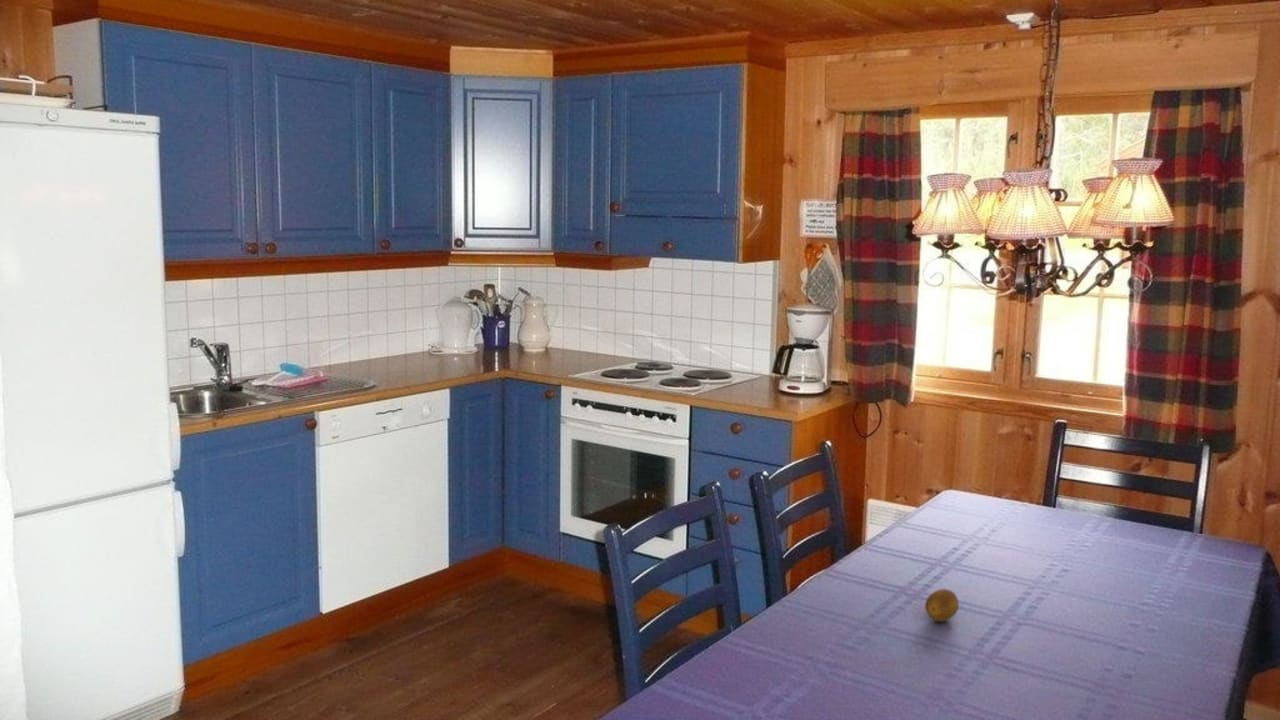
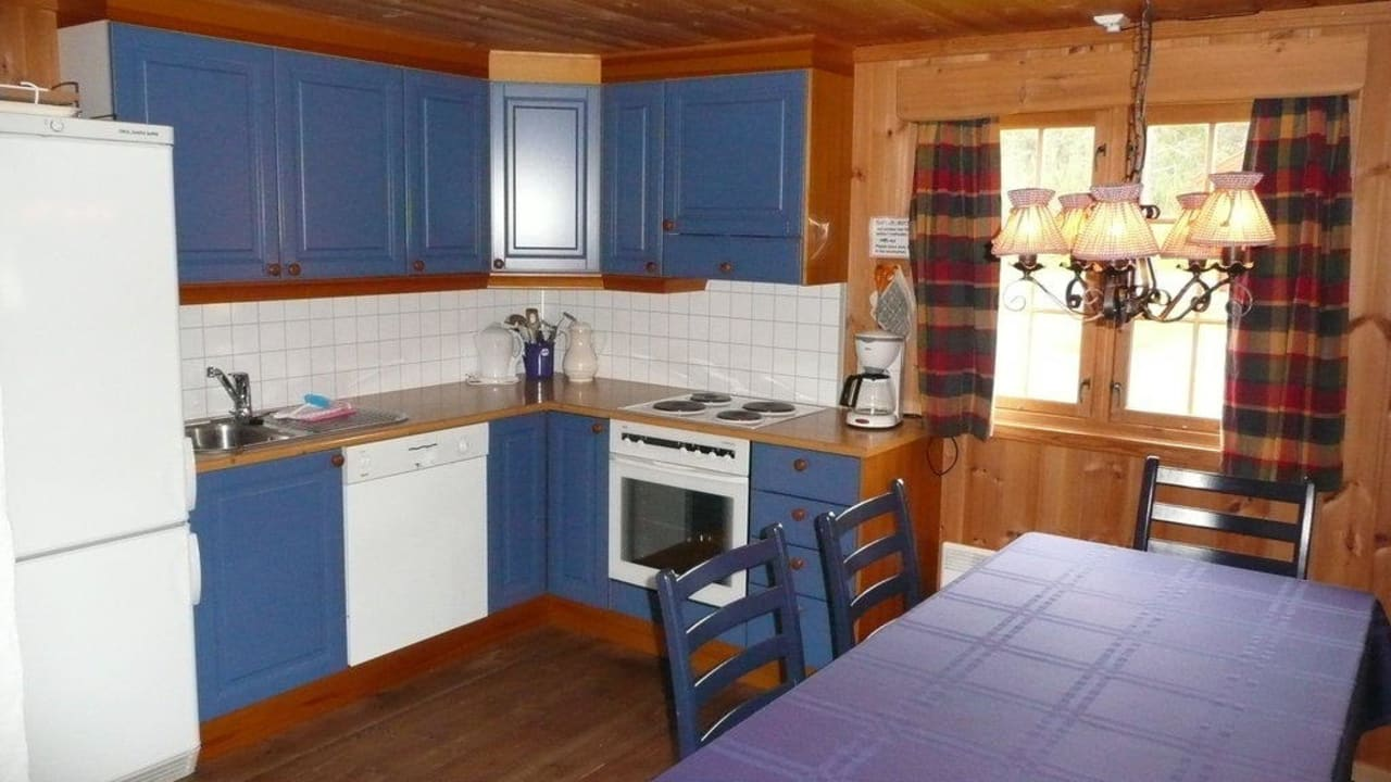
- fruit (942, 605)
